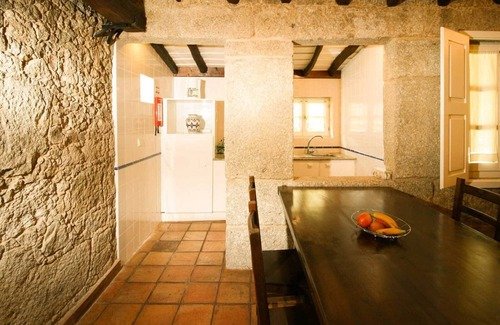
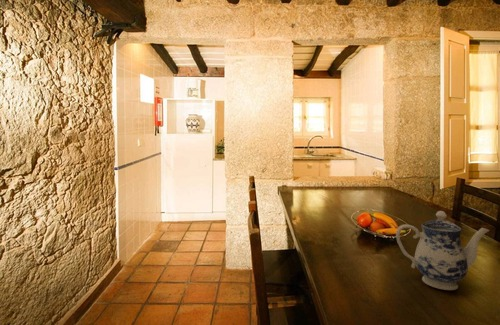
+ teapot (440, 247)
